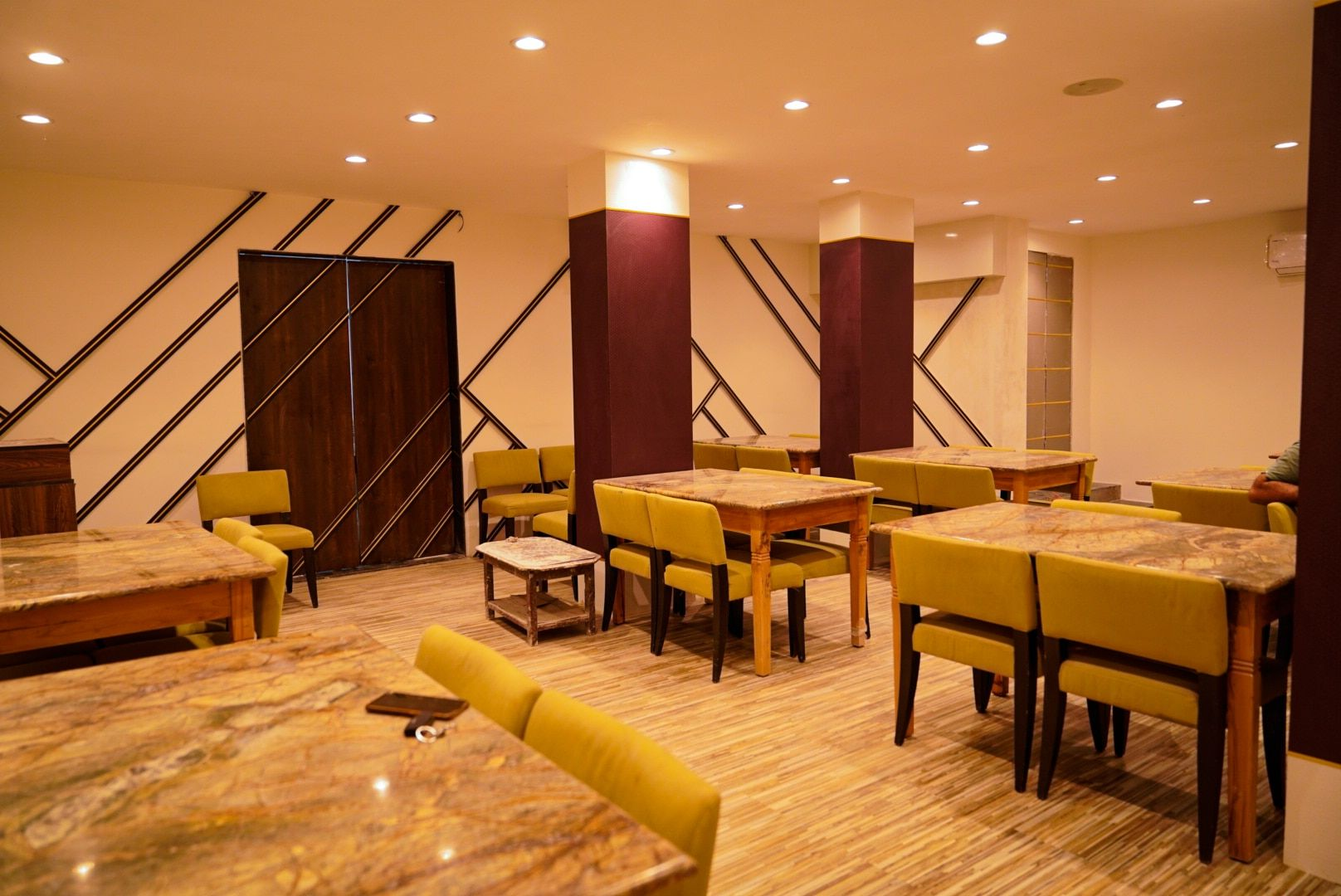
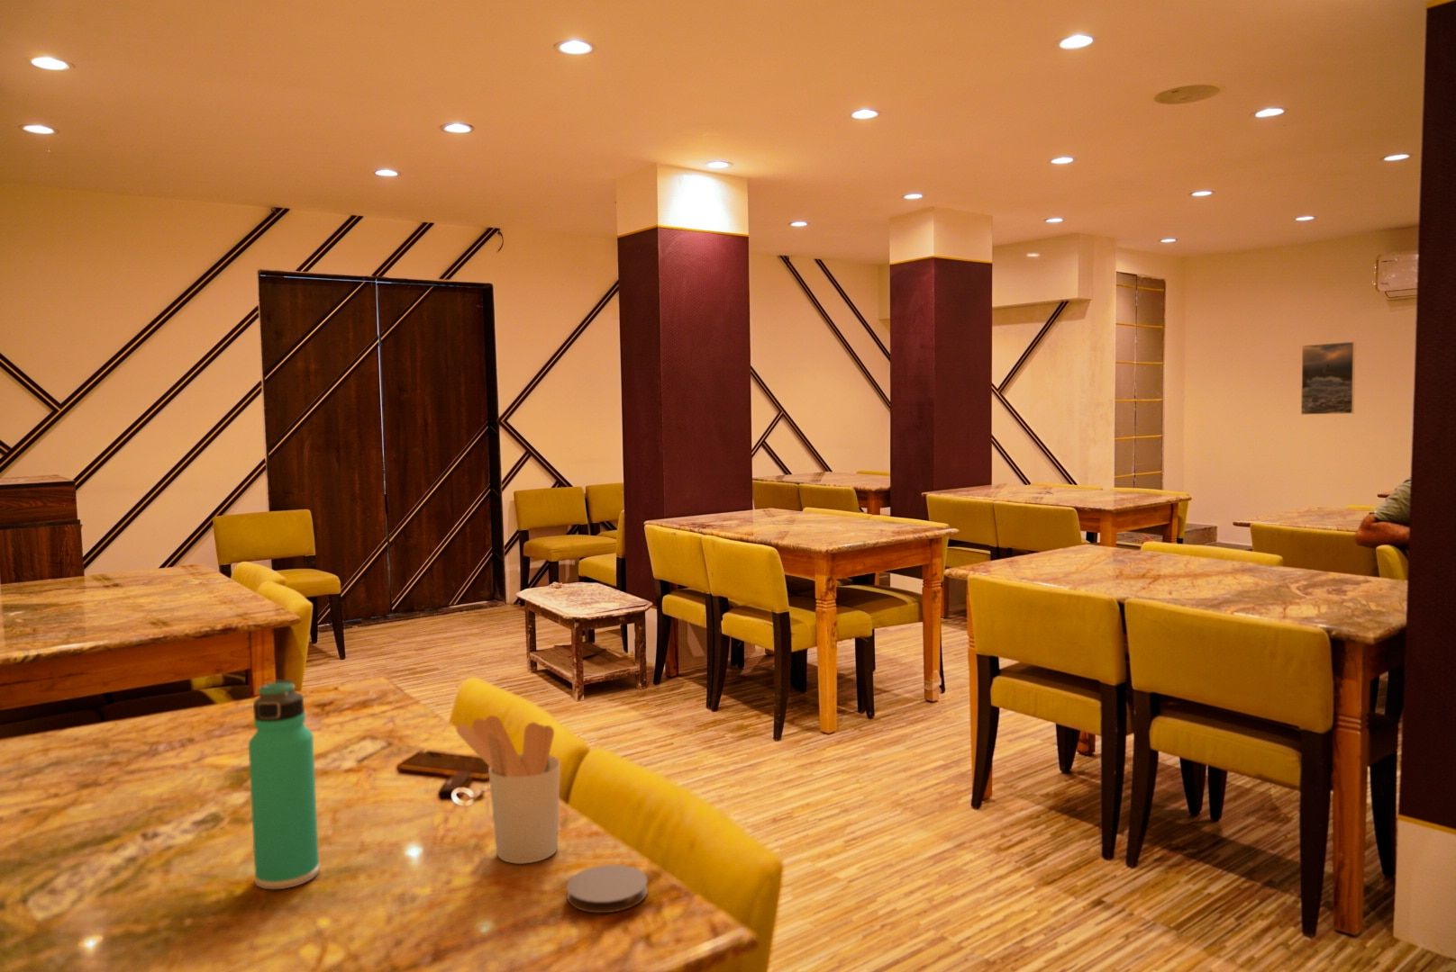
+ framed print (1327, 379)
+ thermos bottle (283, 779)
+ utensil holder (510, 784)
+ coaster (607, 887)
